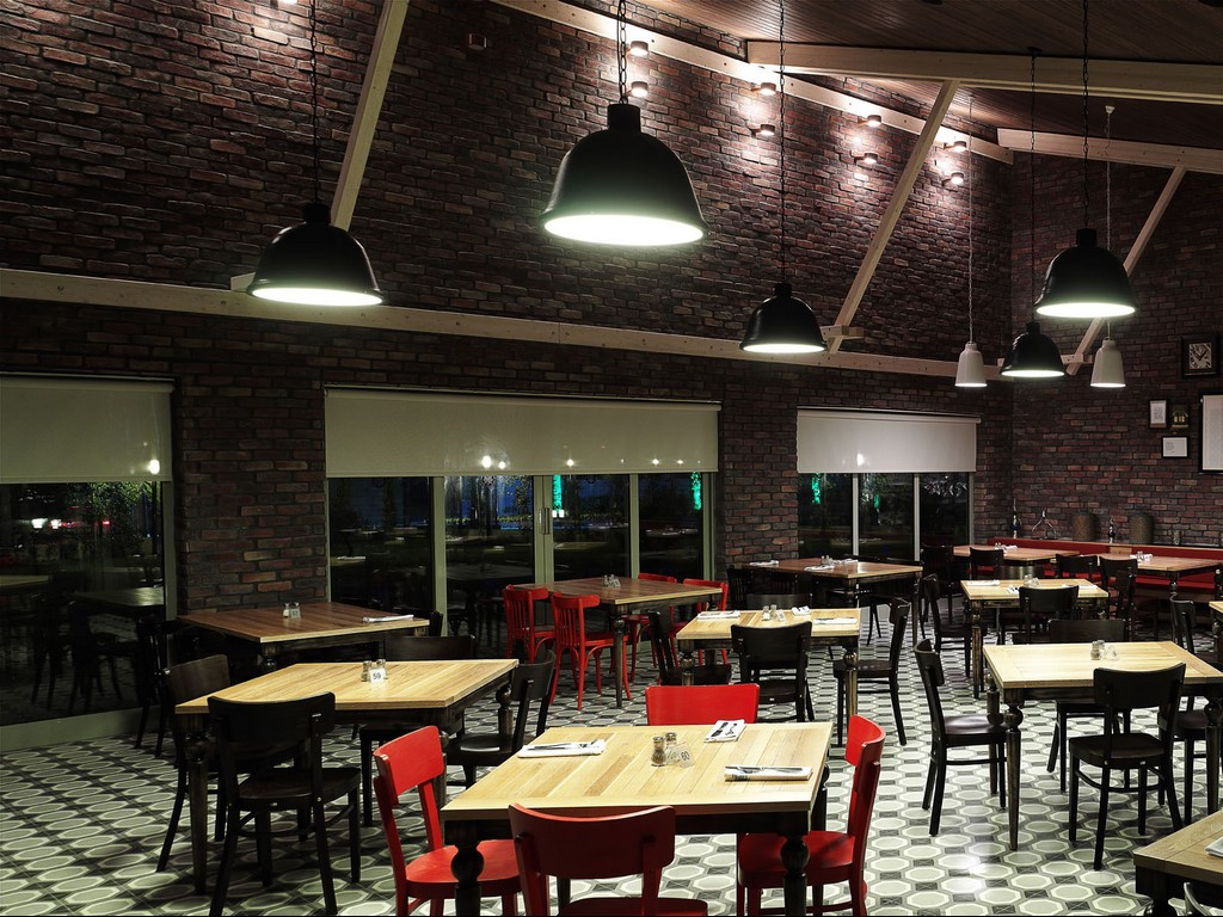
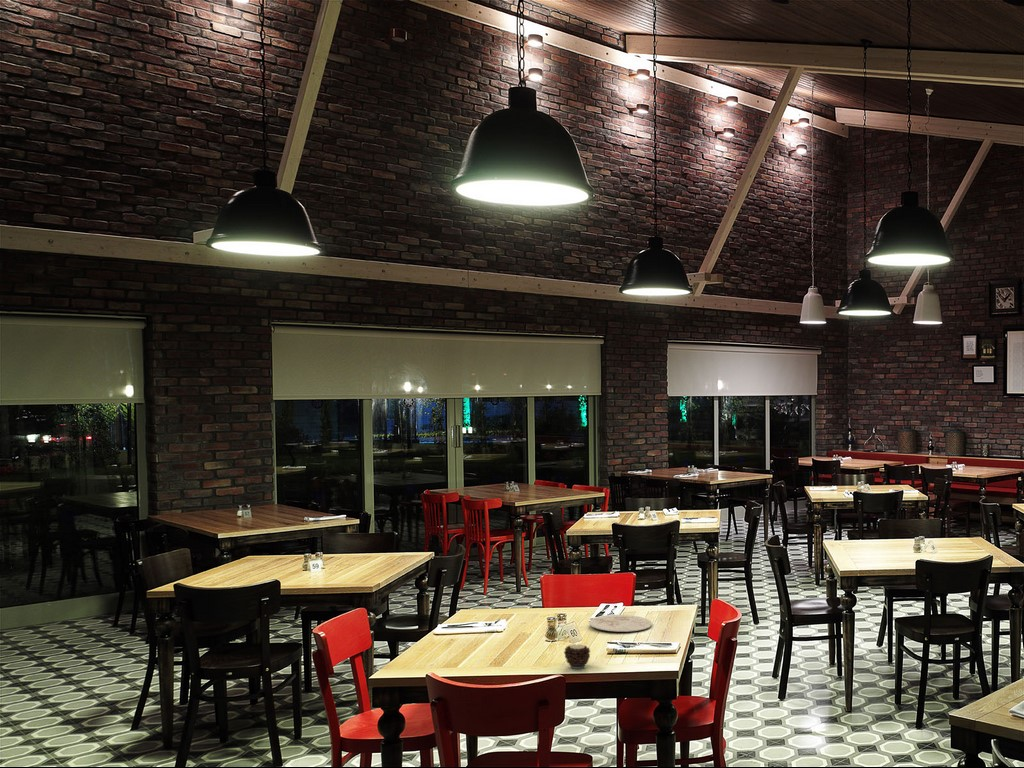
+ plate (620, 623)
+ candle (577, 654)
